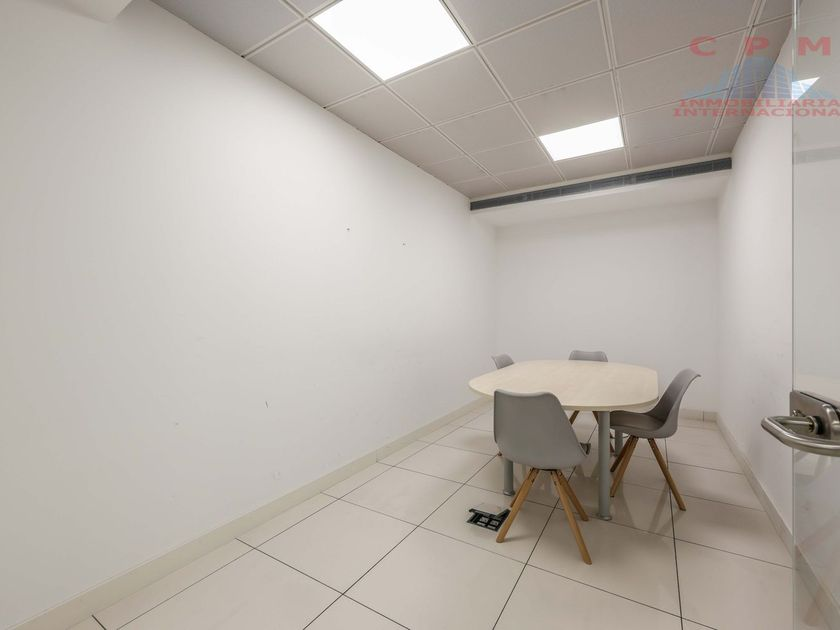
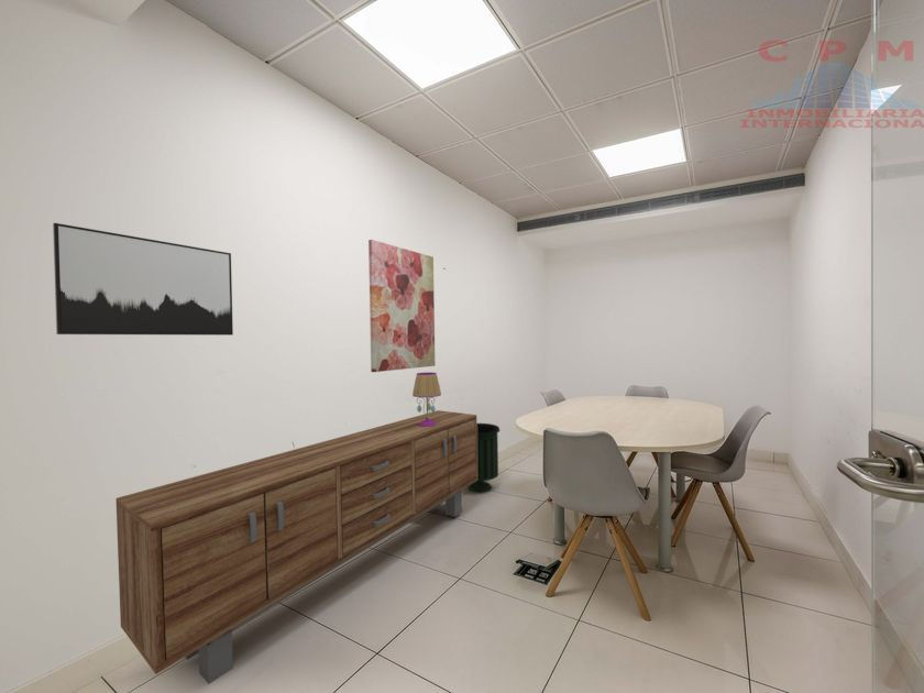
+ sideboard (359, 503)
+ table lamp (427, 398)
+ wall art (156, 287)
+ trash can (479, 457)
+ wall art (405, 309)
